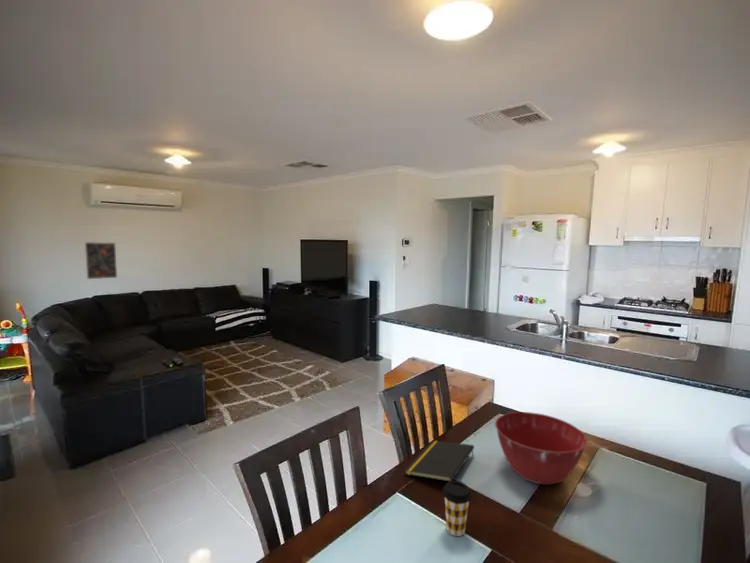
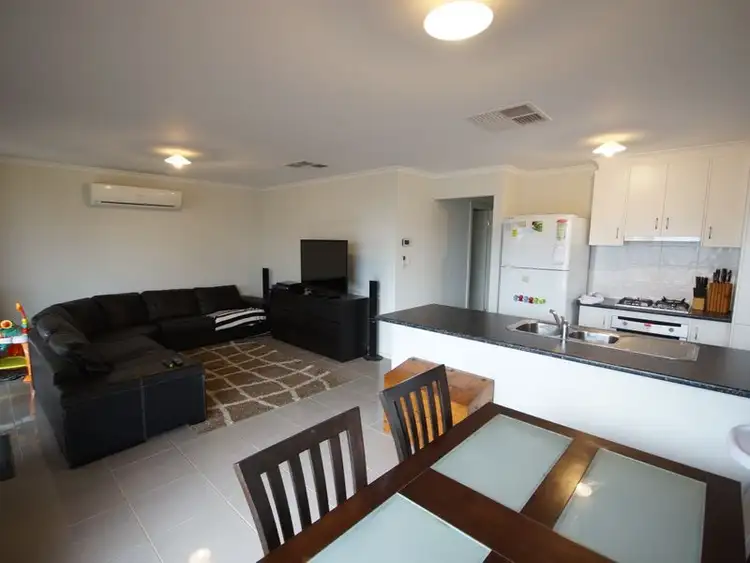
- mixing bowl (537, 450)
- notepad (440, 459)
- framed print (101, 260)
- coffee cup (456, 508)
